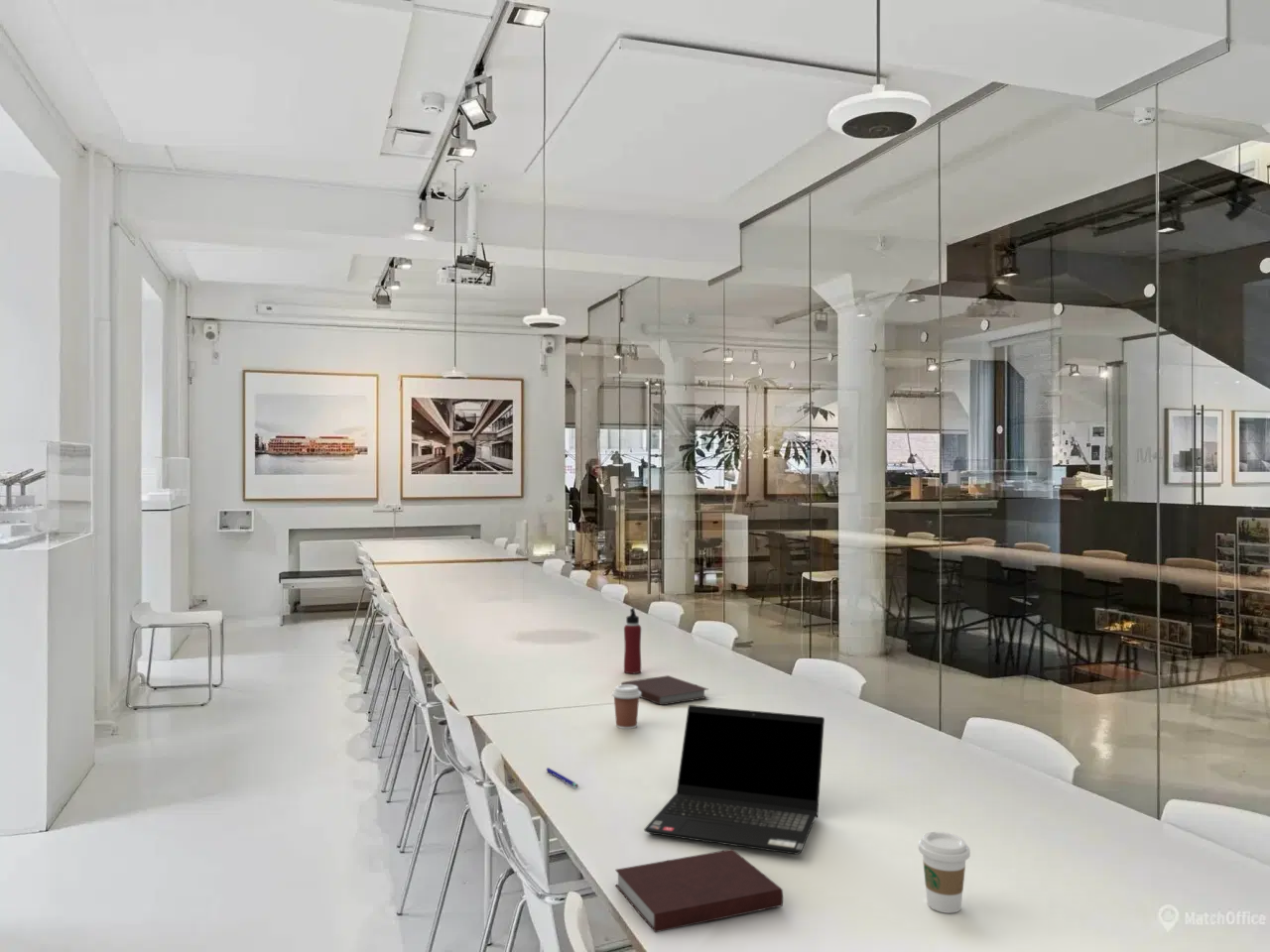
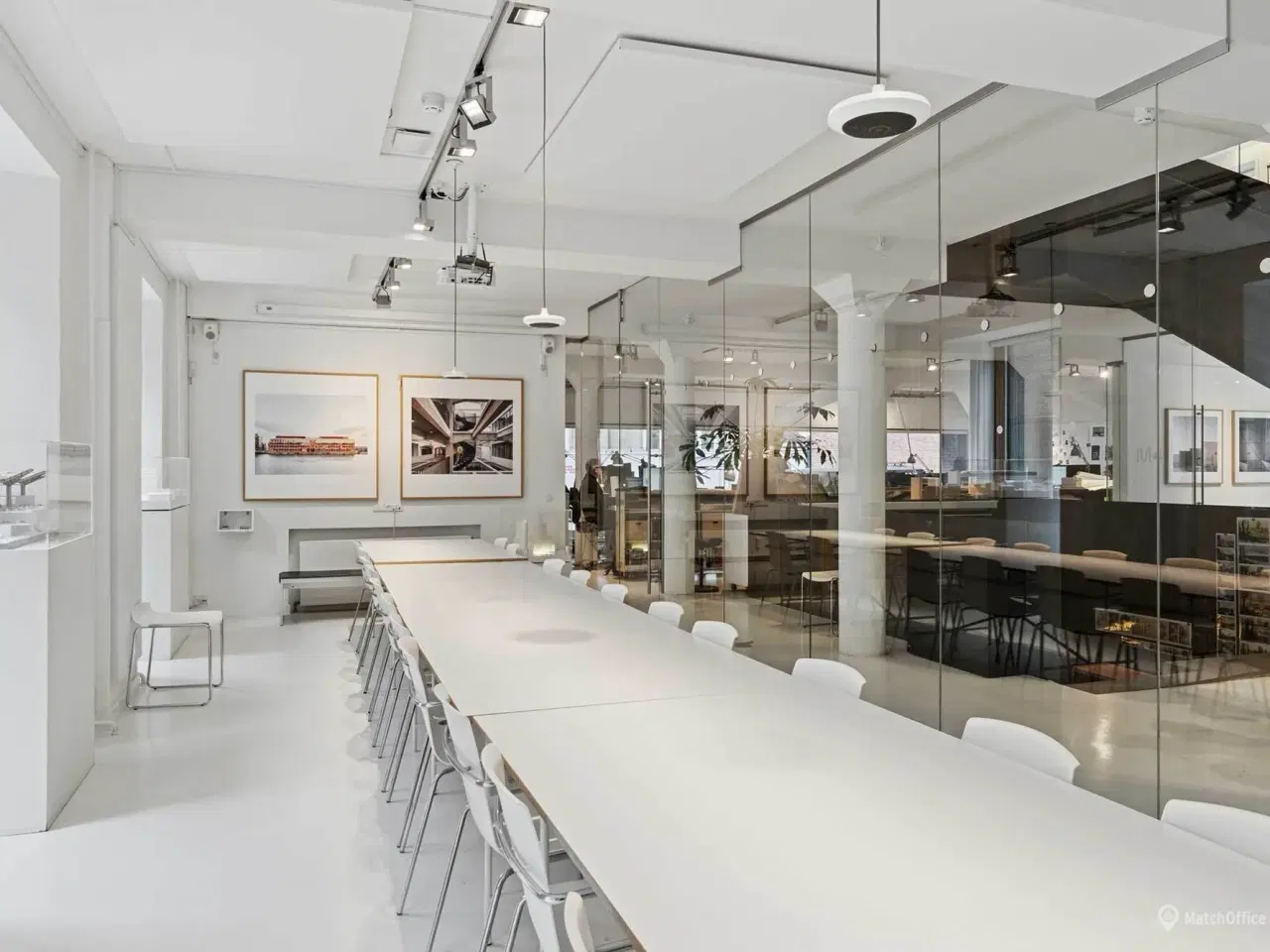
- water bottle (632, 640)
- notebook (697, 888)
- coffee cup (944, 872)
- pen (562, 776)
- coffee cup (626, 706)
- laptop computer (738, 774)
- notebook (664, 689)
